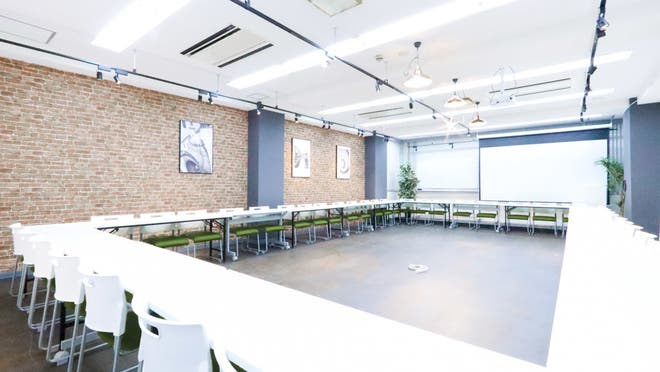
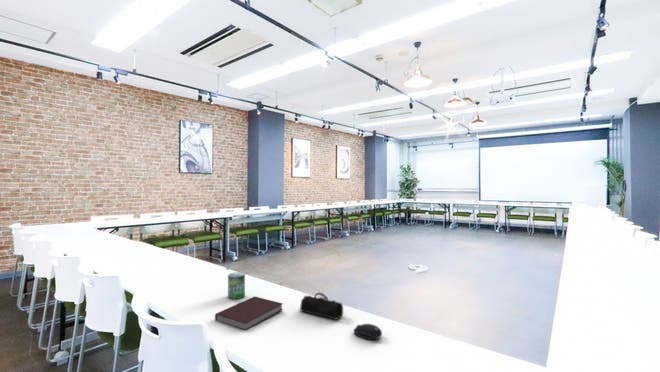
+ computer mouse (367, 330)
+ pencil case (321, 302)
+ notebook (250, 311)
+ beverage can (236, 285)
